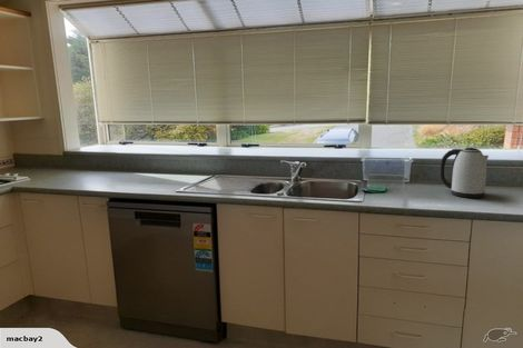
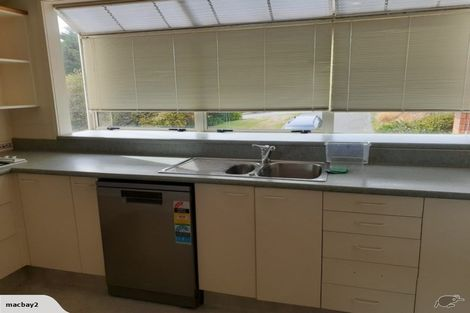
- kettle (463, 170)
